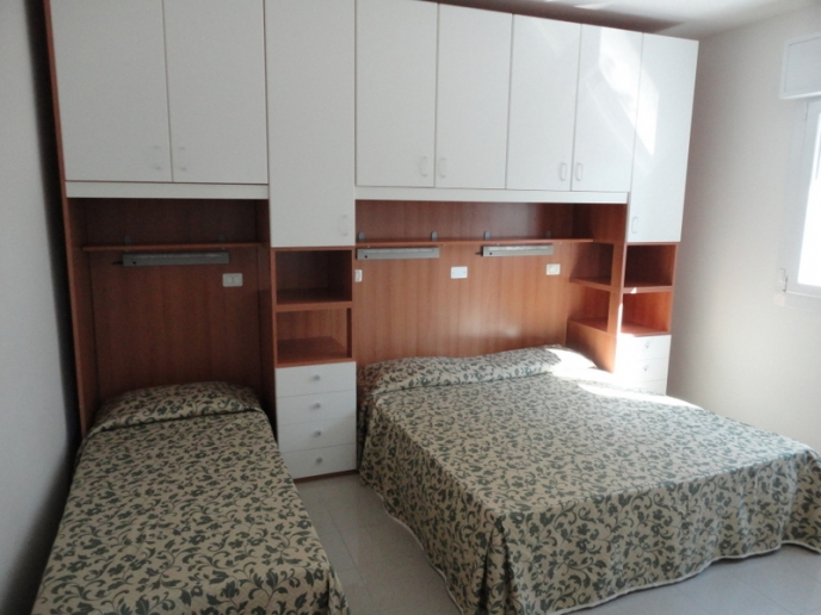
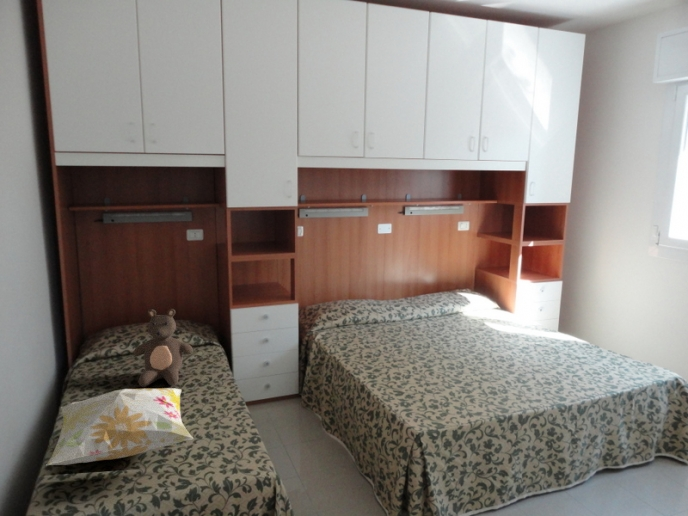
+ teddy bear (160, 345)
+ decorative pillow (123, 421)
